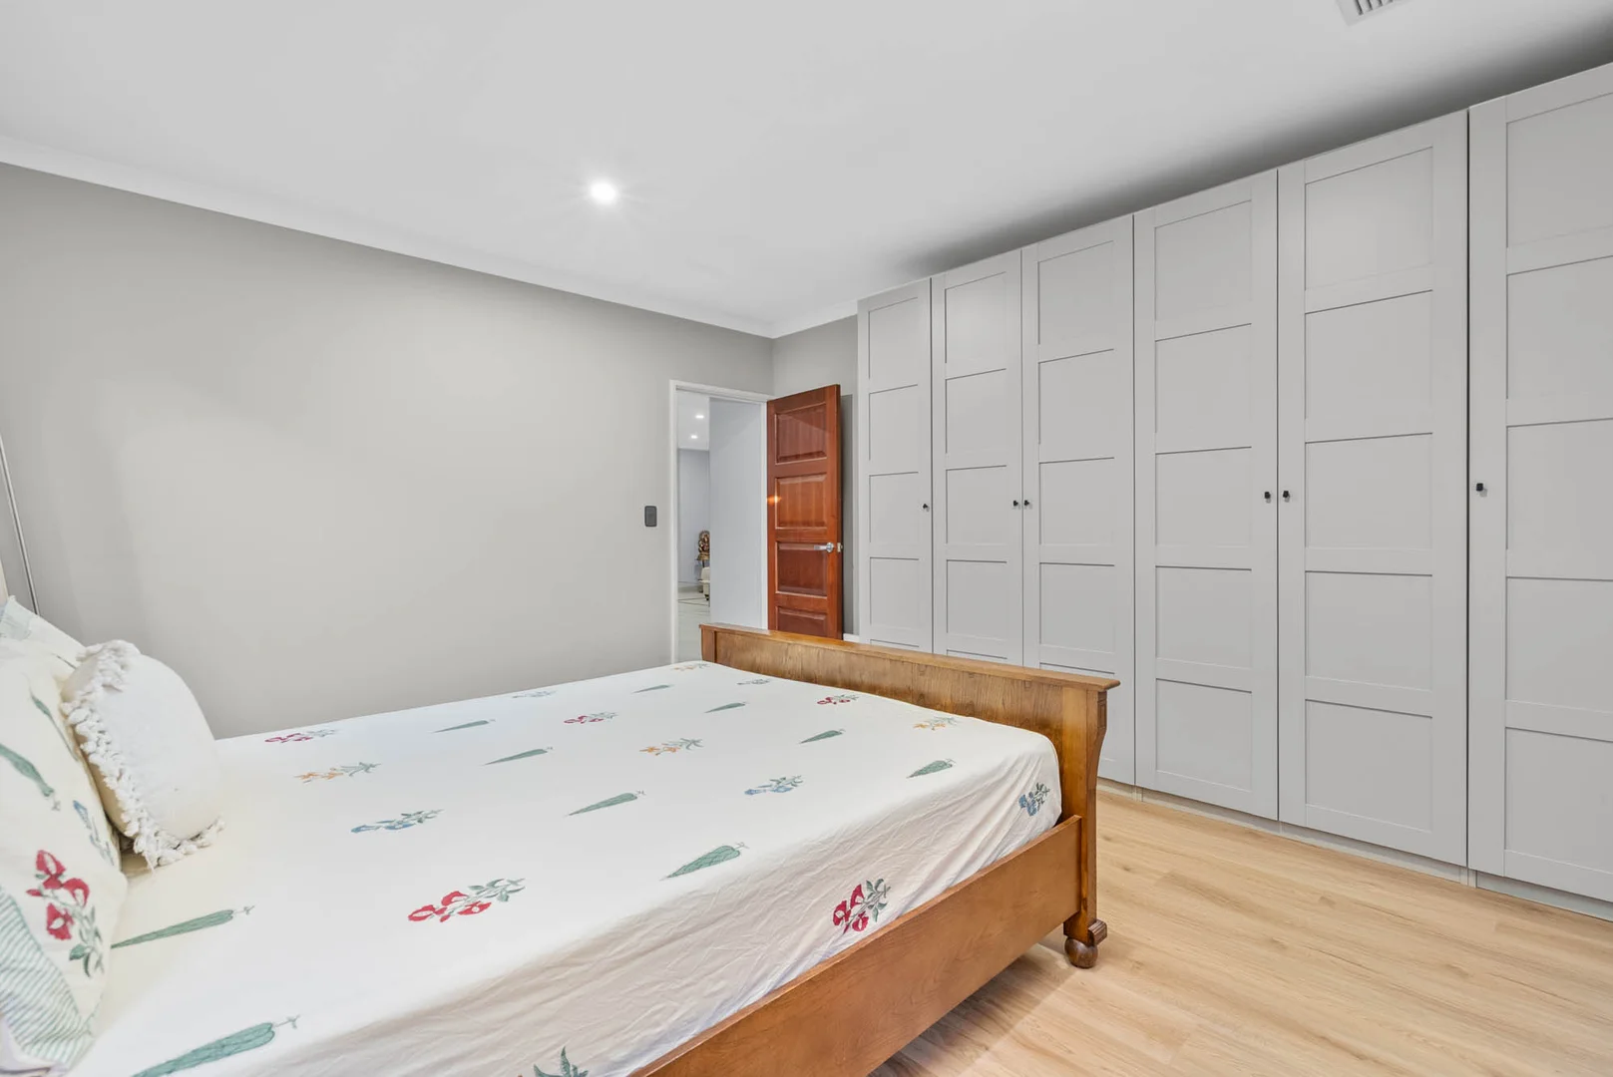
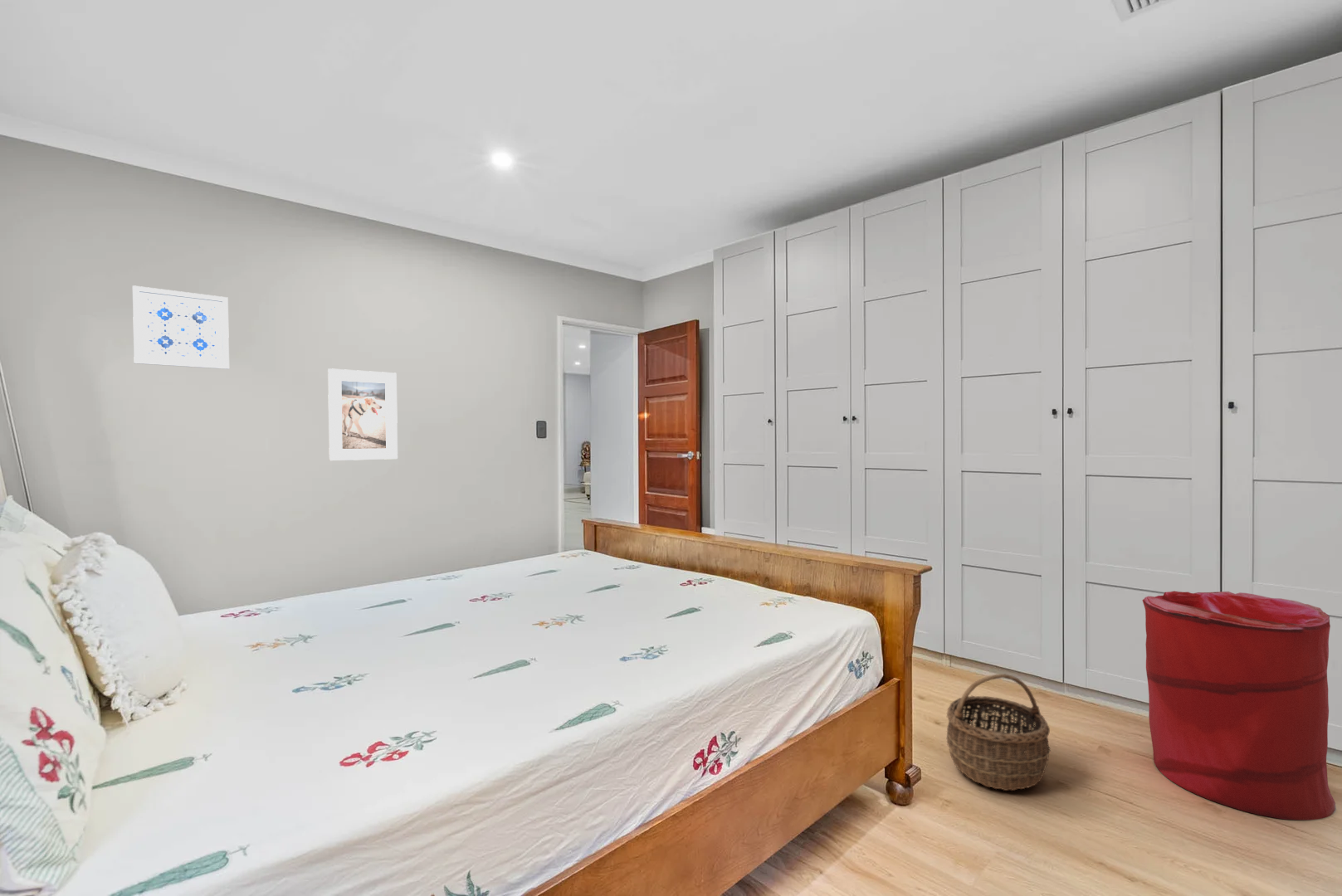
+ wall art (183, 329)
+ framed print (364, 415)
+ laundry hamper (1229, 688)
+ wicker basket (995, 723)
